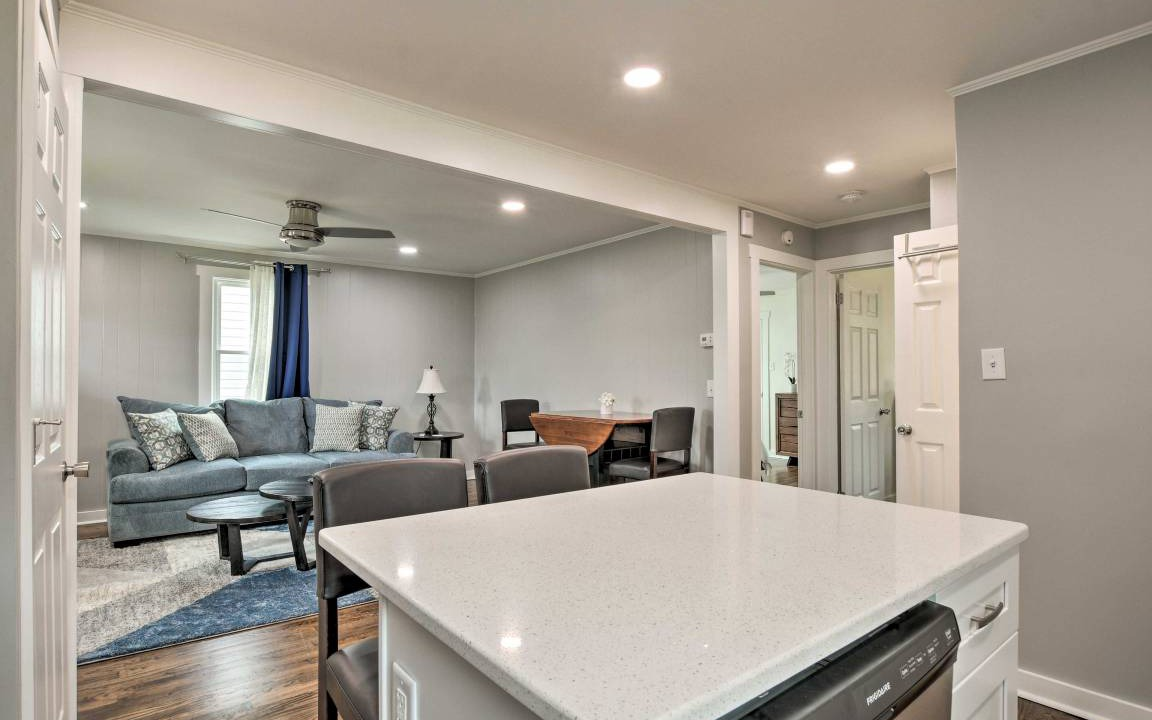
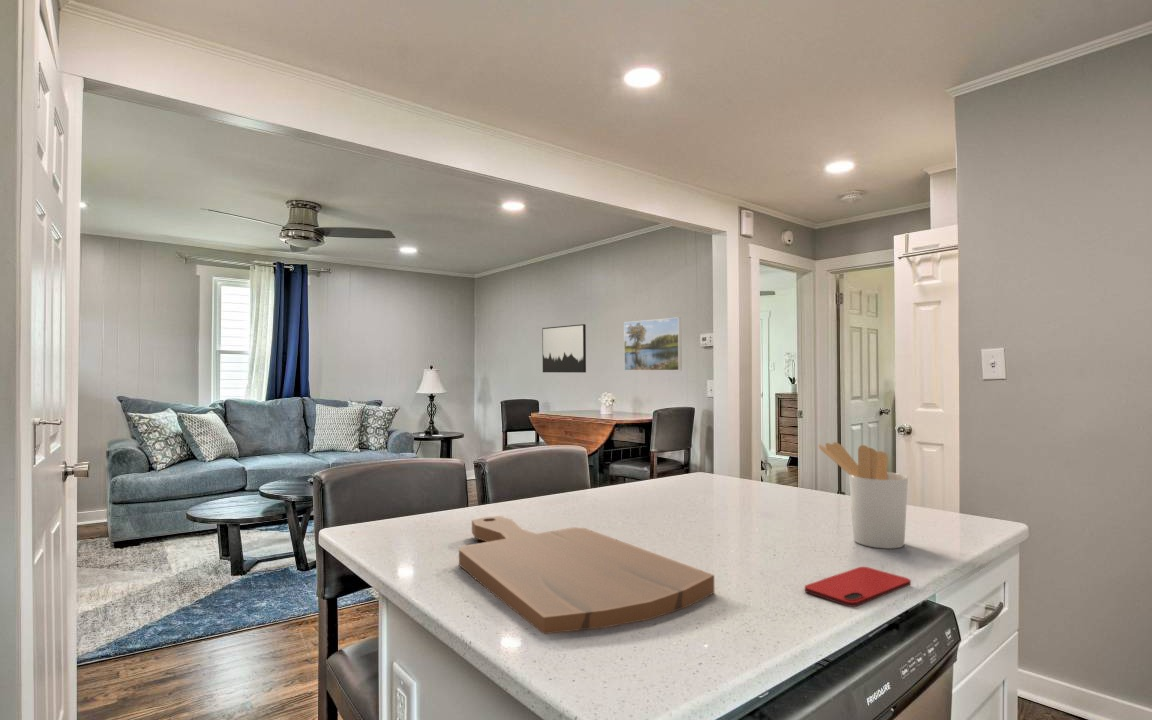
+ utensil holder (862, 490)
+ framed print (651, 345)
+ wall art (563, 349)
+ smartphone (858, 584)
+ cutting board (562, 564)
